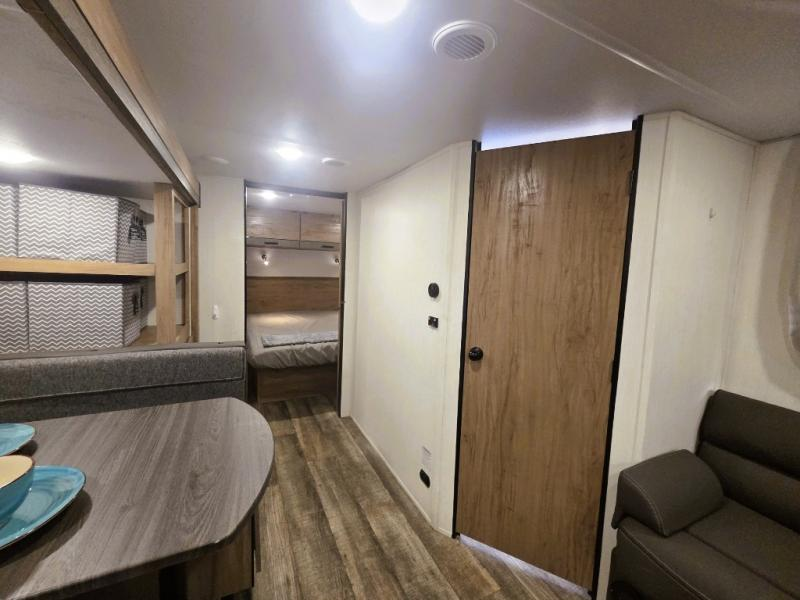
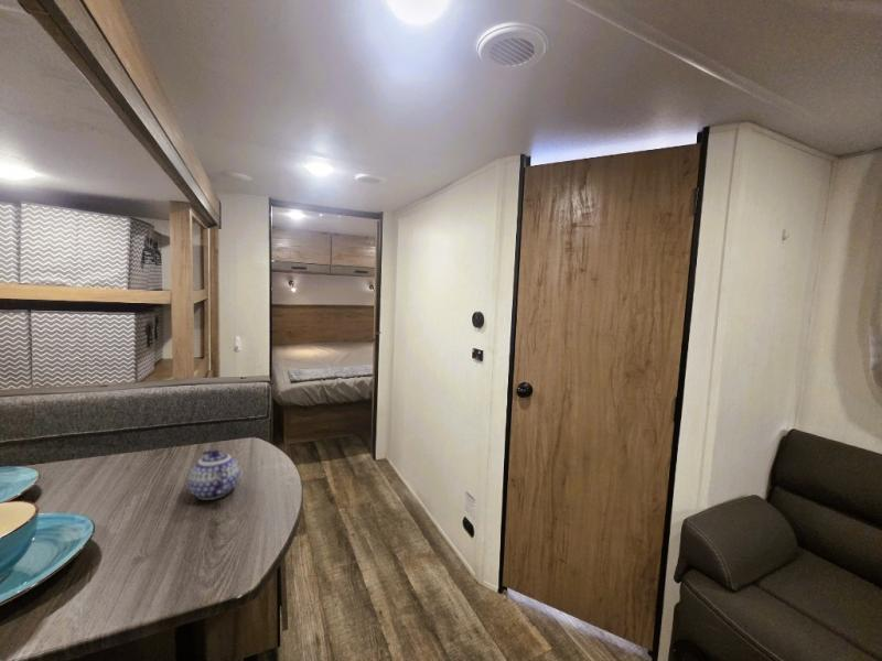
+ teapot (214, 472)
